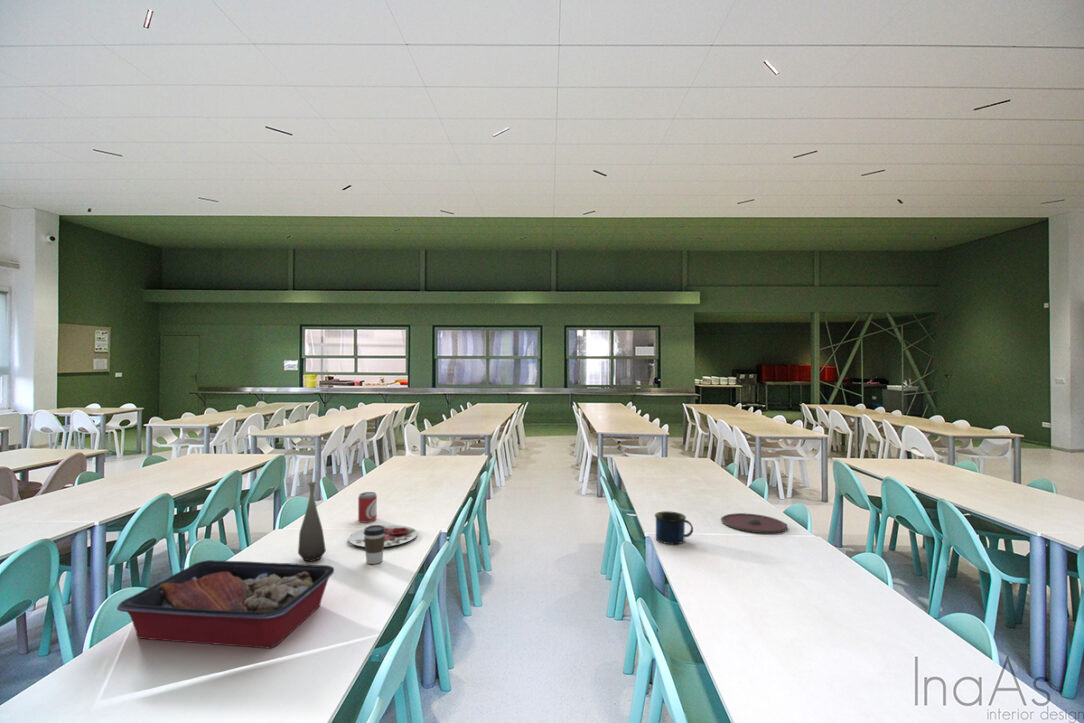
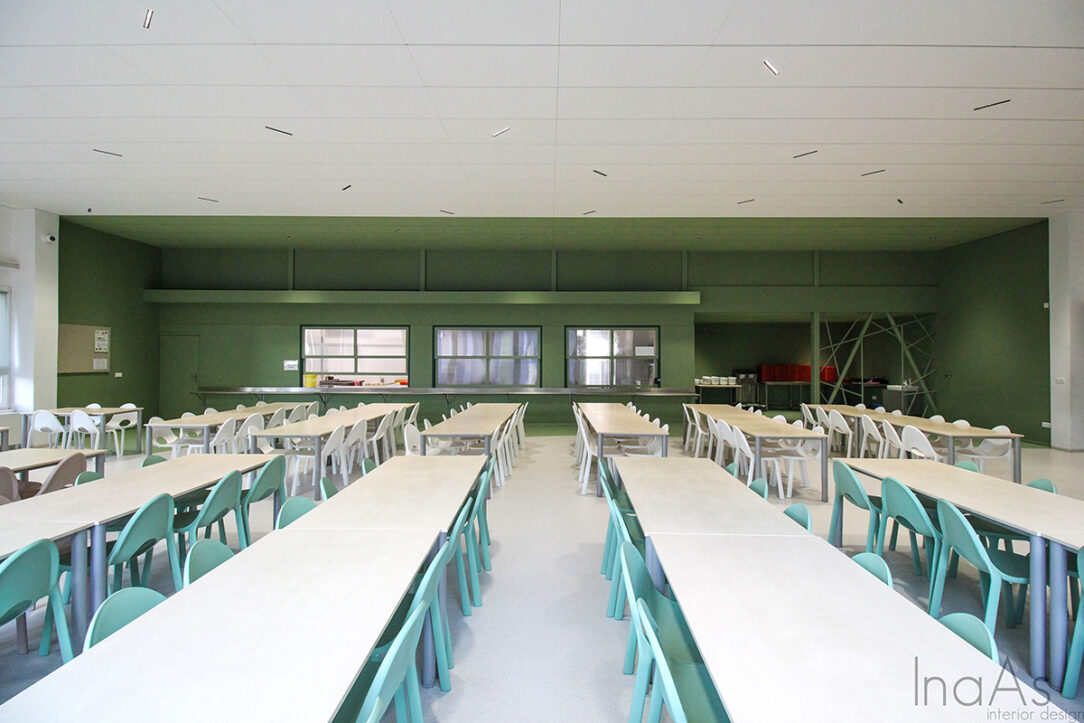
- mug (673, 527)
- plate (384, 534)
- bottle (311, 520)
- beer can (367, 507)
- coffee cup (374, 544)
- tray (235, 598)
- plate (753, 521)
